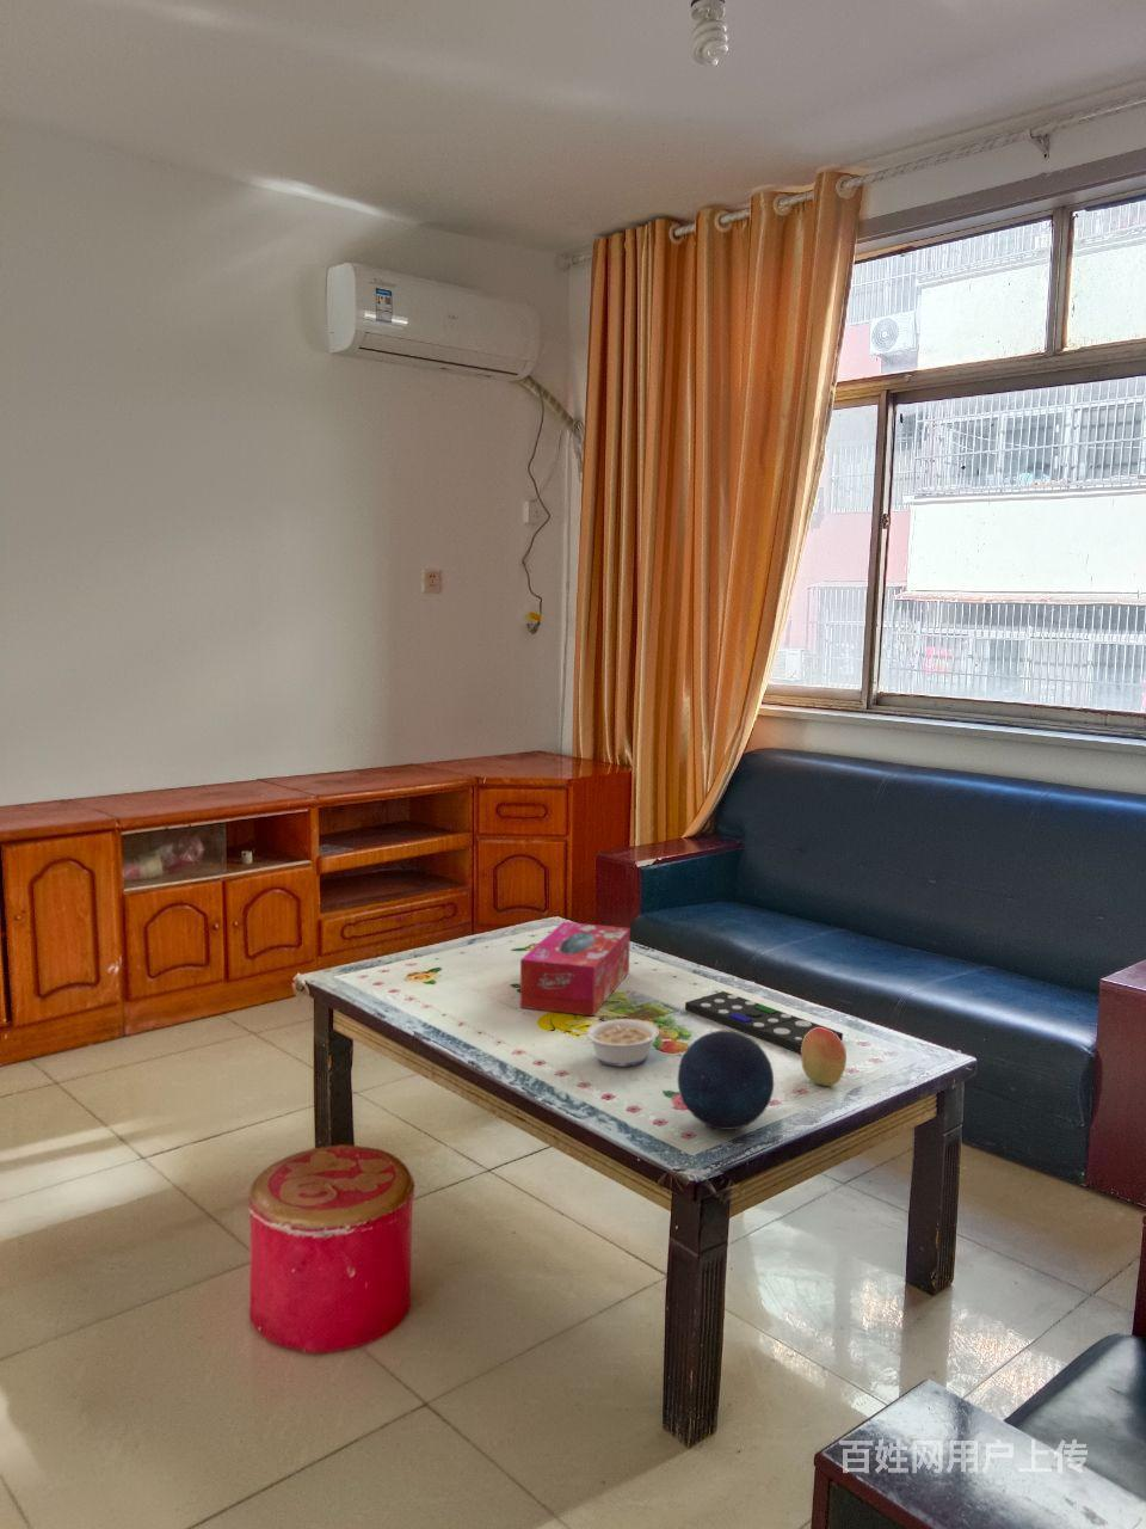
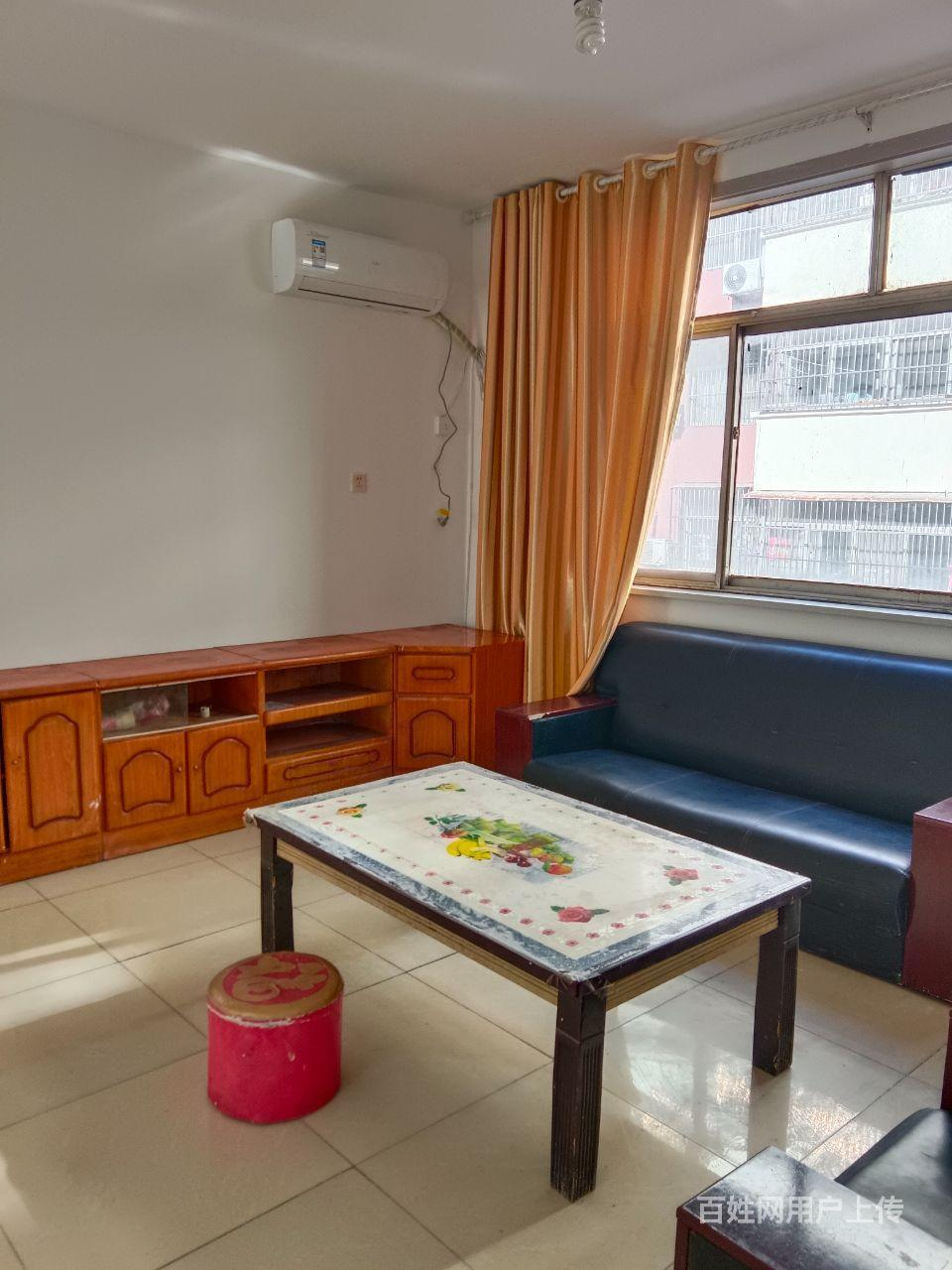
- decorative orb (725, 1079)
- remote control (761, 1019)
- legume (620, 1041)
- tissue box (577, 966)
- fruit (822, 1055)
